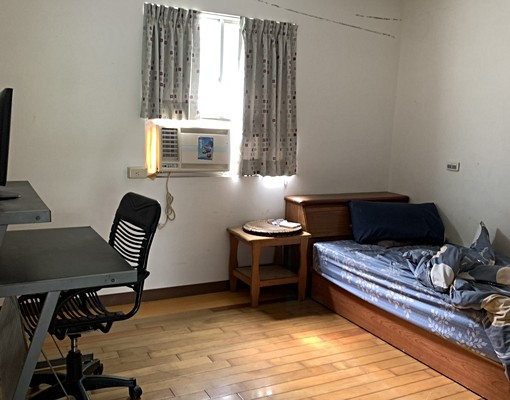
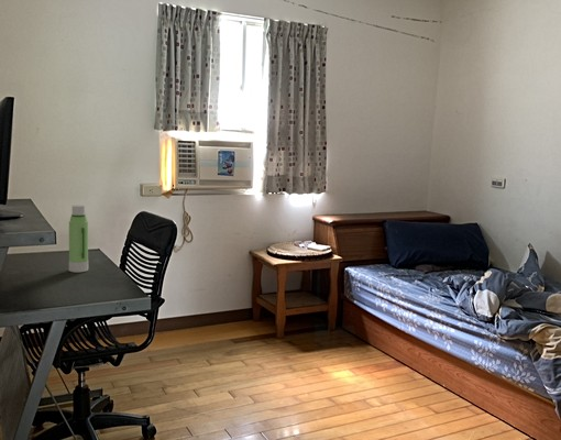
+ water bottle (78, 238)
